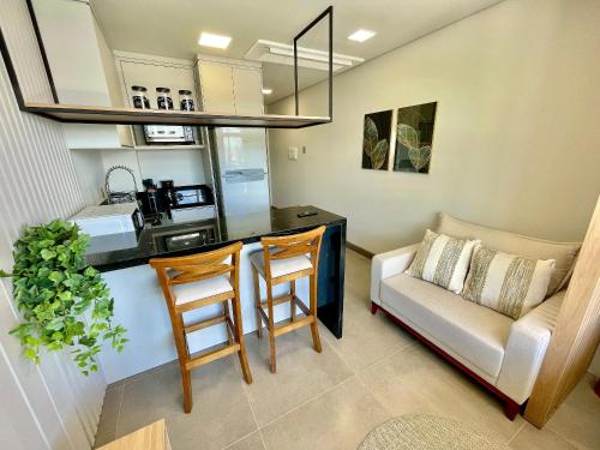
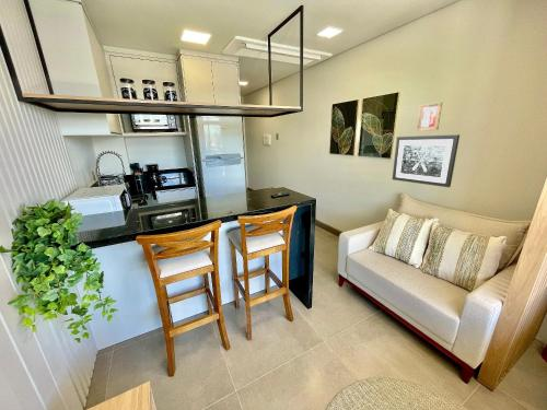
+ wall art (421, 160)
+ picture frame (429, 117)
